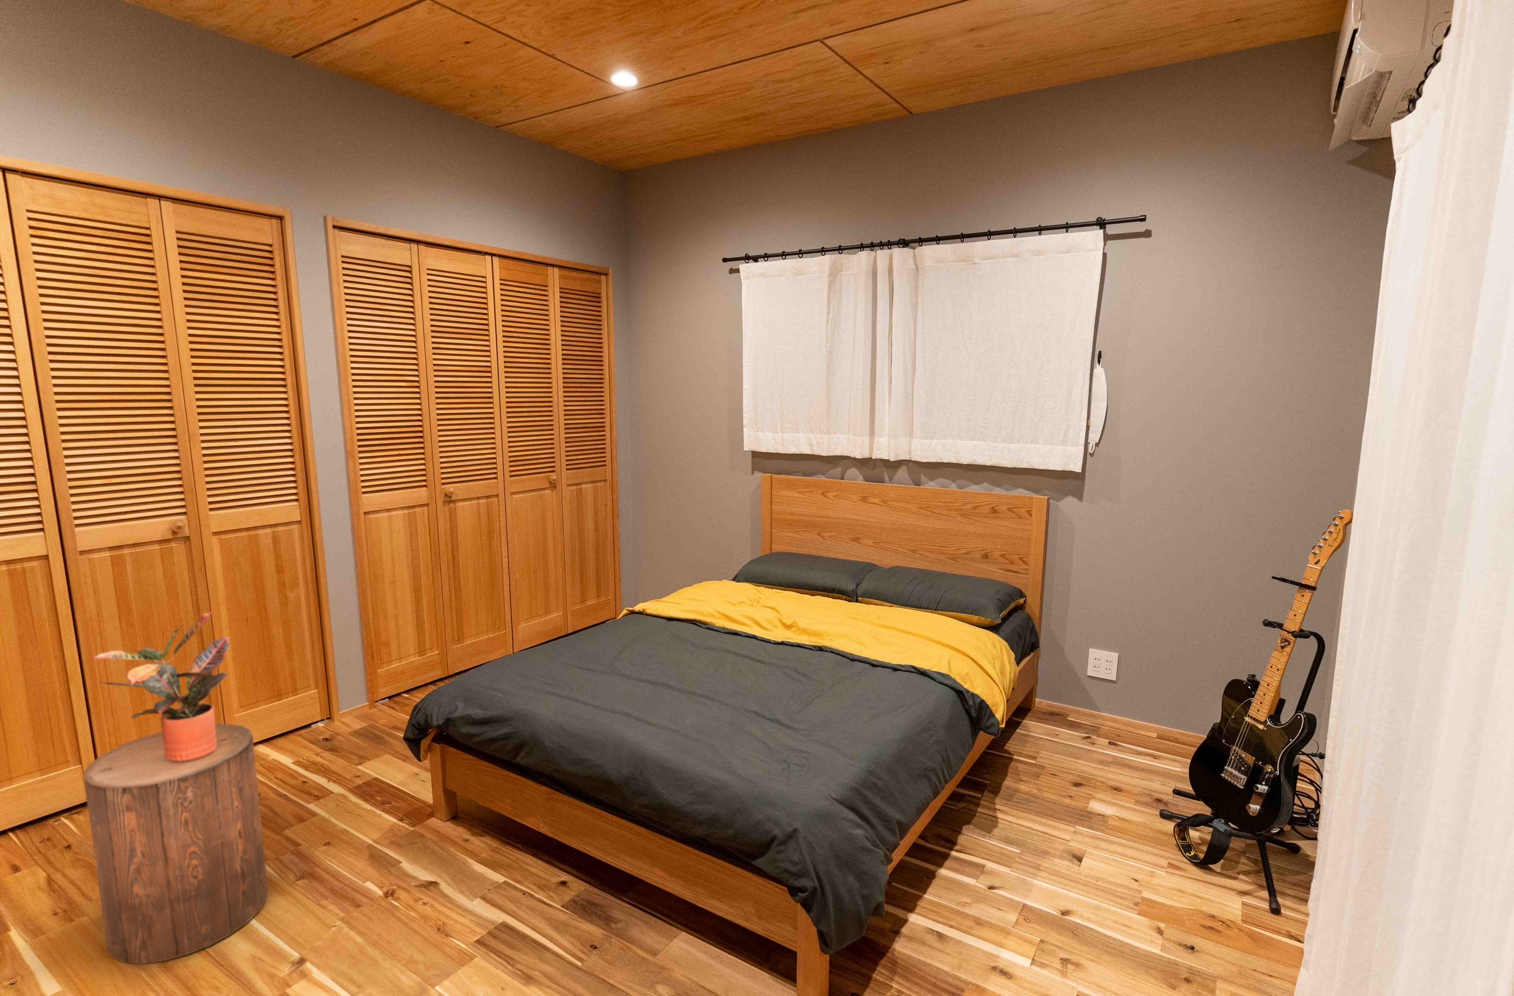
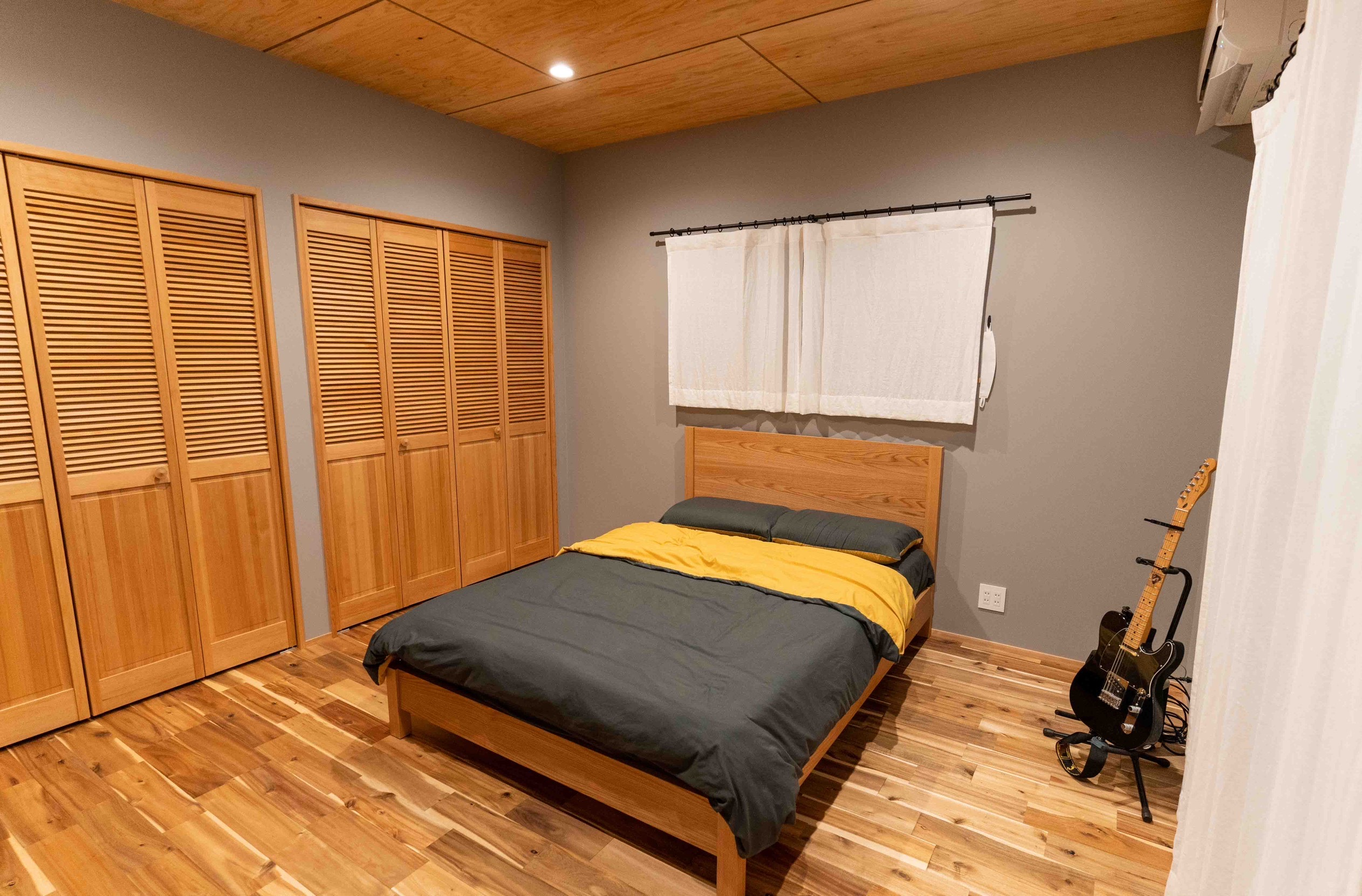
- stool (181, 835)
- potted plant (167, 689)
